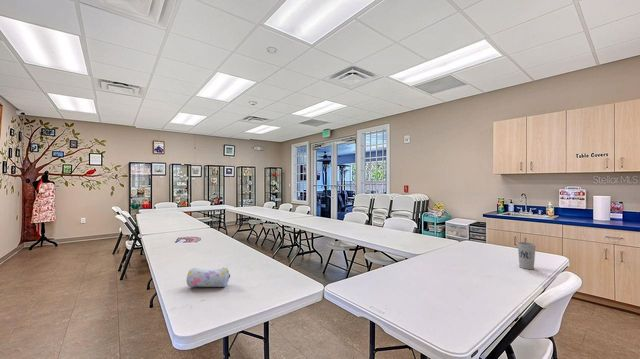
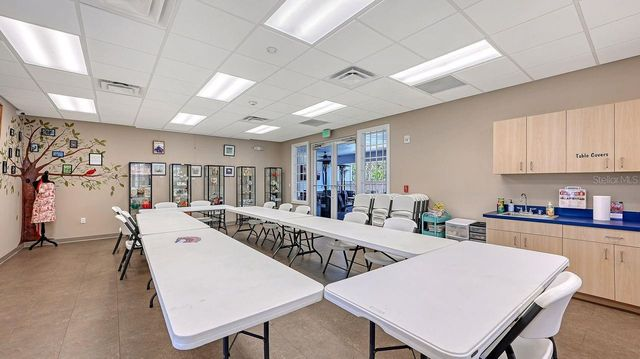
- cup (526, 255)
- pencil case (208, 277)
